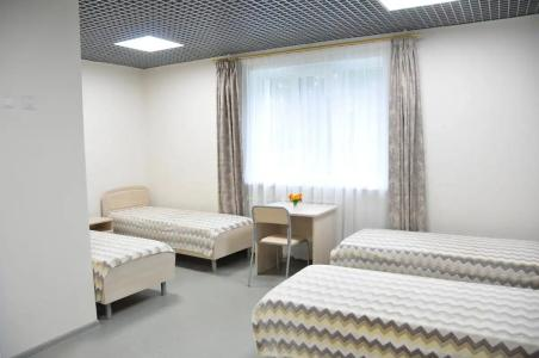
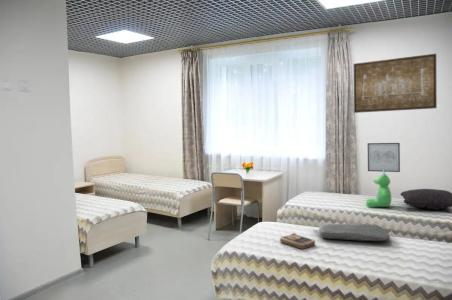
+ book (297, 240)
+ pillow (429, 198)
+ teddy bear (378, 188)
+ wall art (383, 157)
+ wall art (392, 84)
+ pillow (353, 233)
